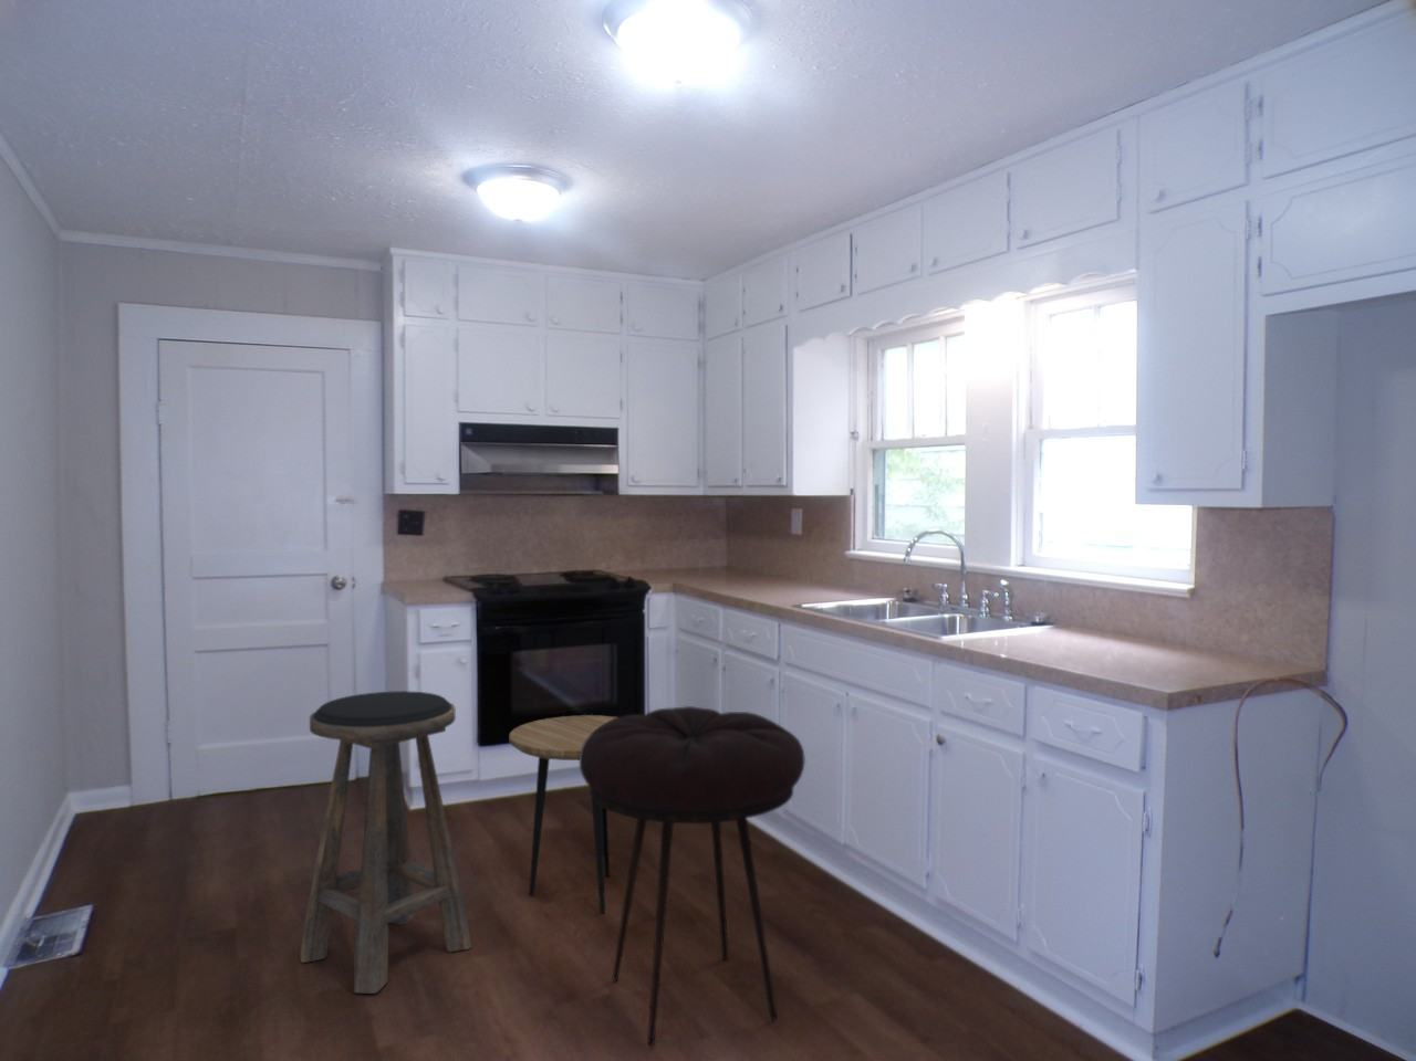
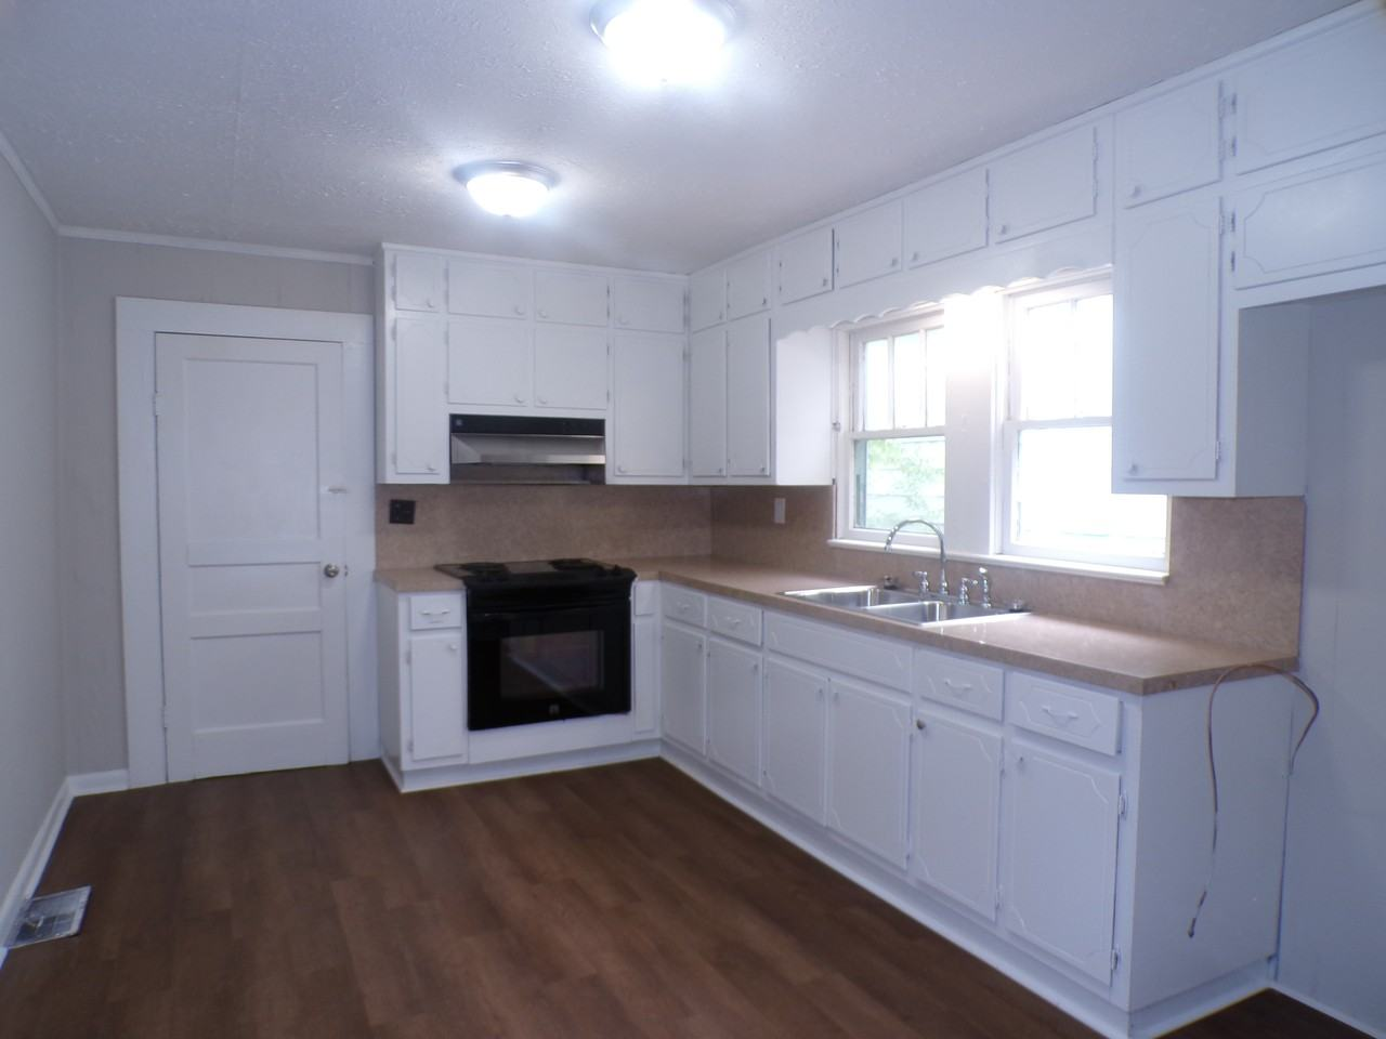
- stool (714, 856)
- stool (385, 827)
- side table (593, 812)
